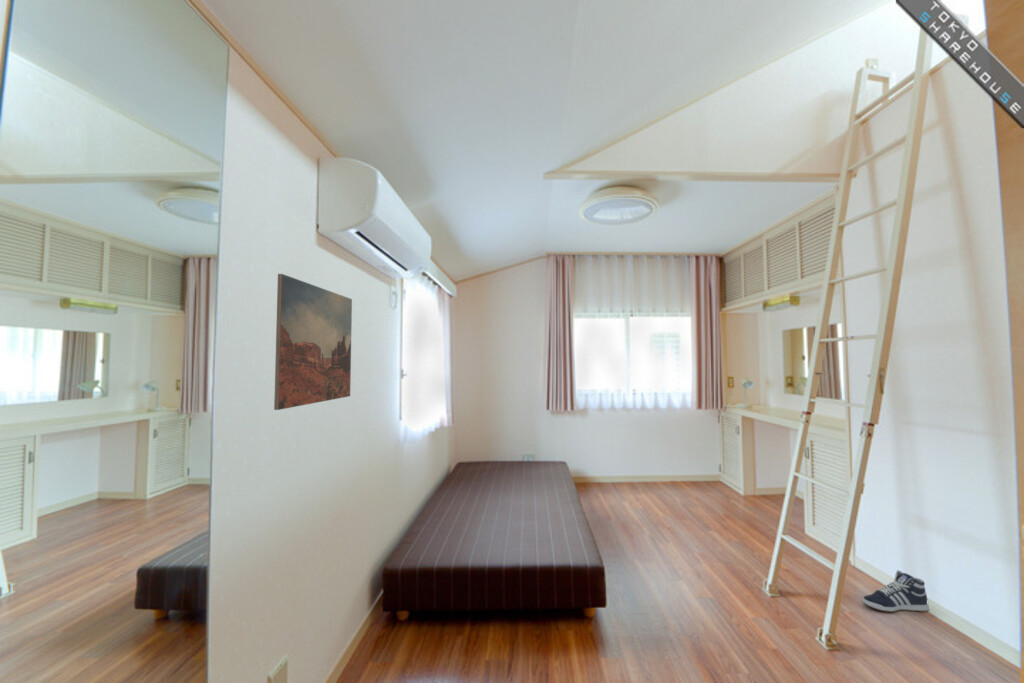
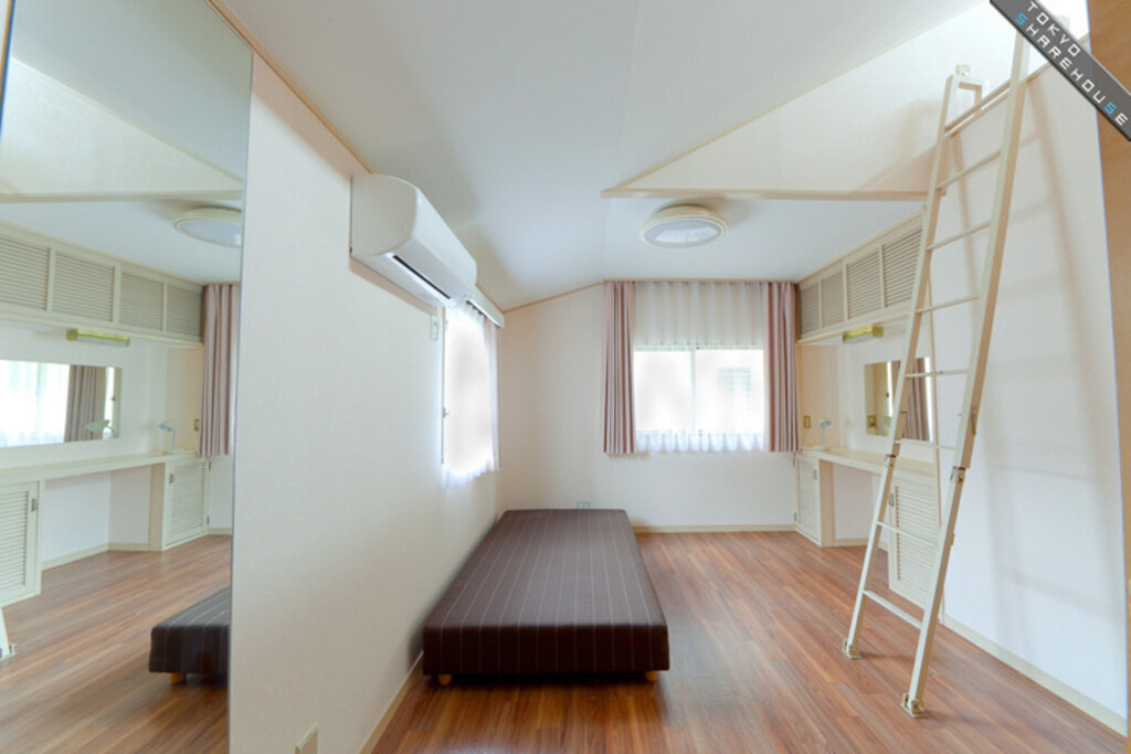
- wall art (319, 344)
- sneaker (893, 590)
